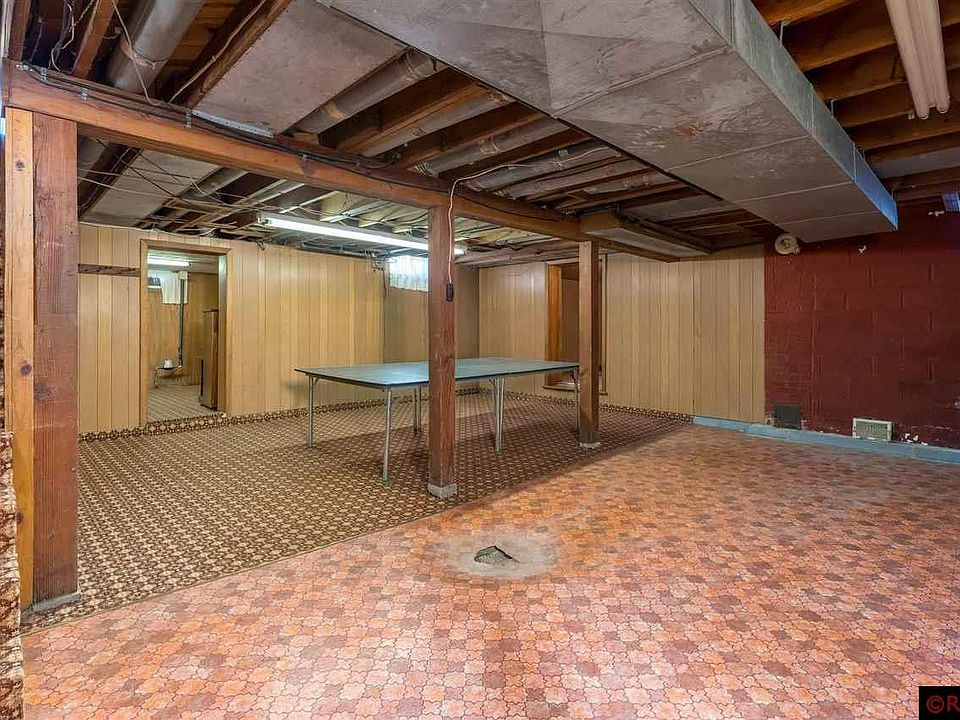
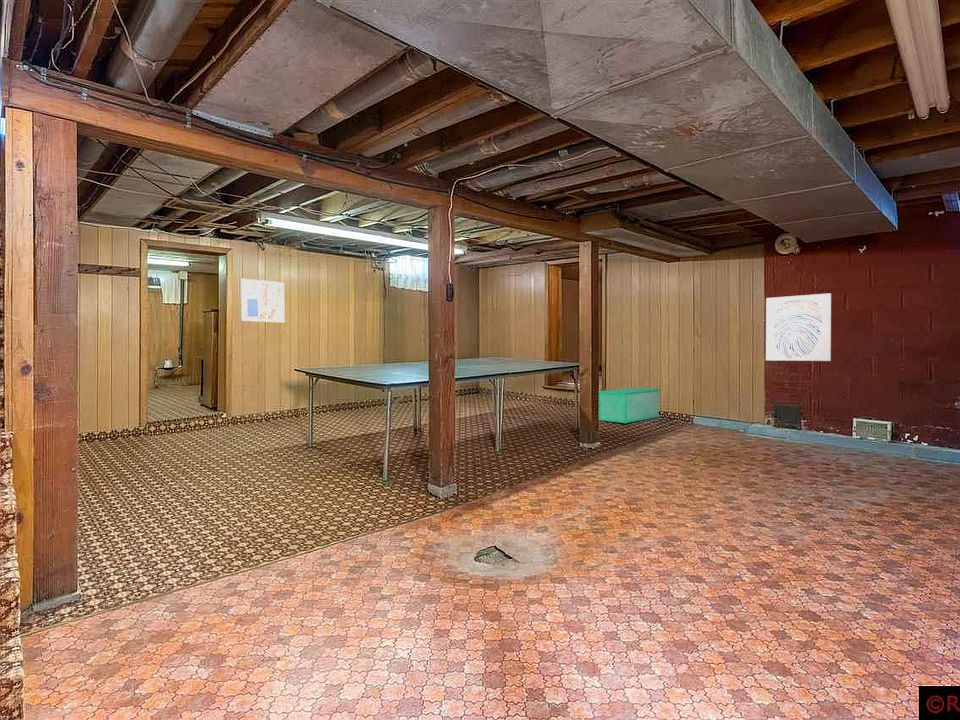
+ wall art (263, 301)
+ storage bin (630, 403)
+ wall art (797, 328)
